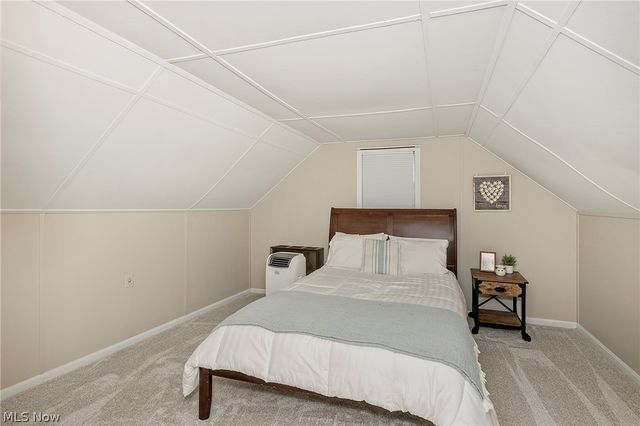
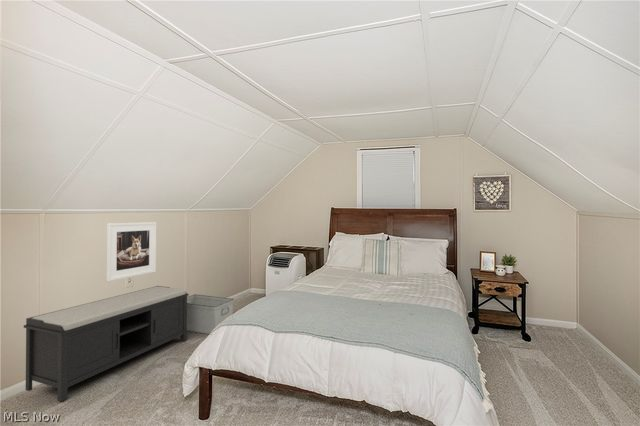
+ bench (119, 331)
+ storage bin (204, 313)
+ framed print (133, 249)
